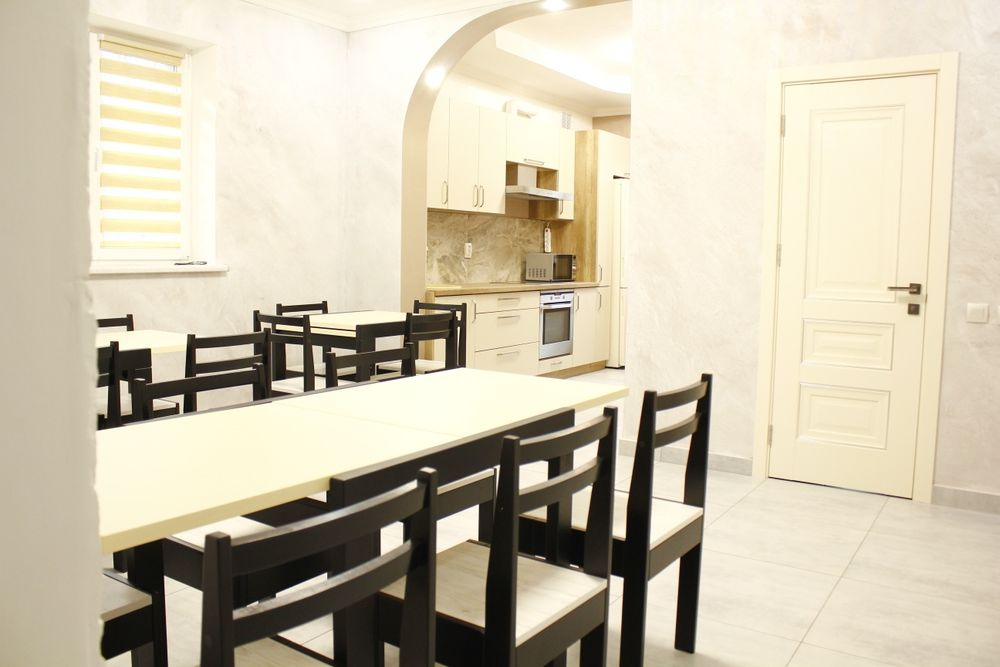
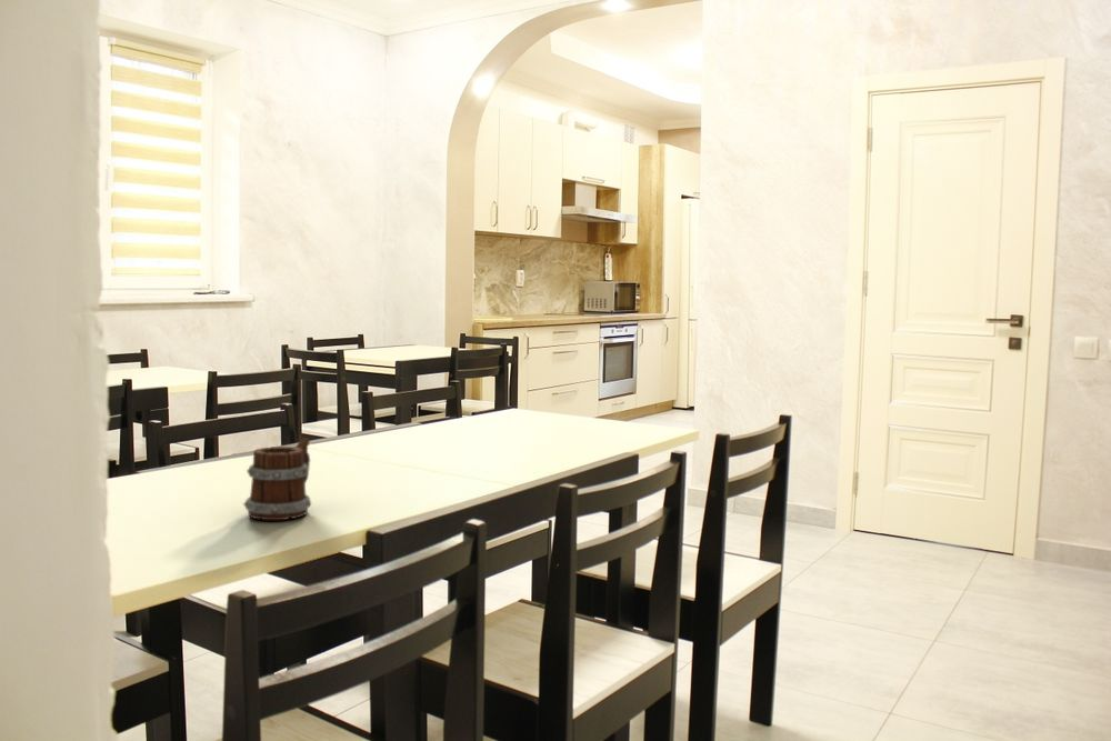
+ mug (282, 477)
